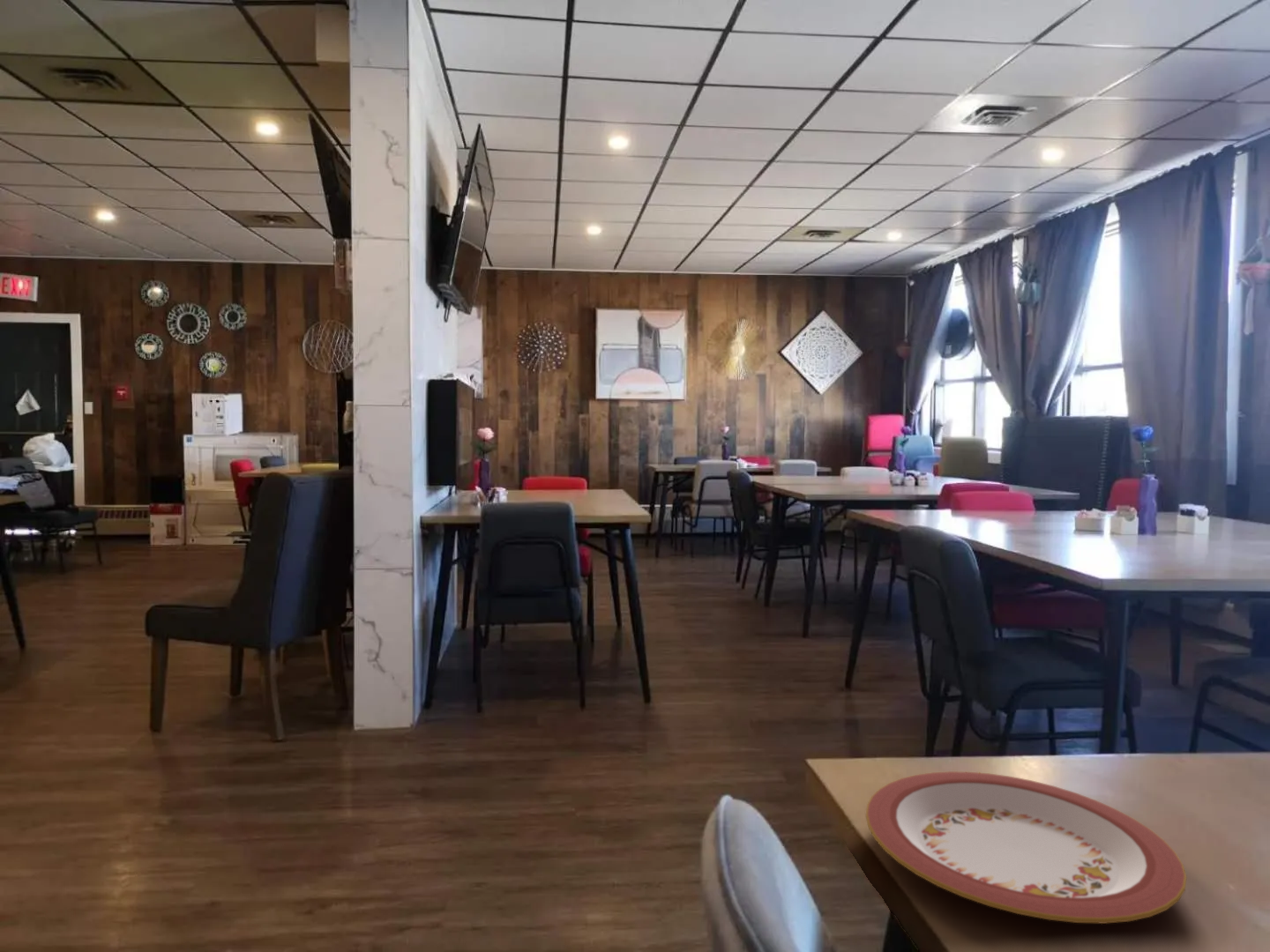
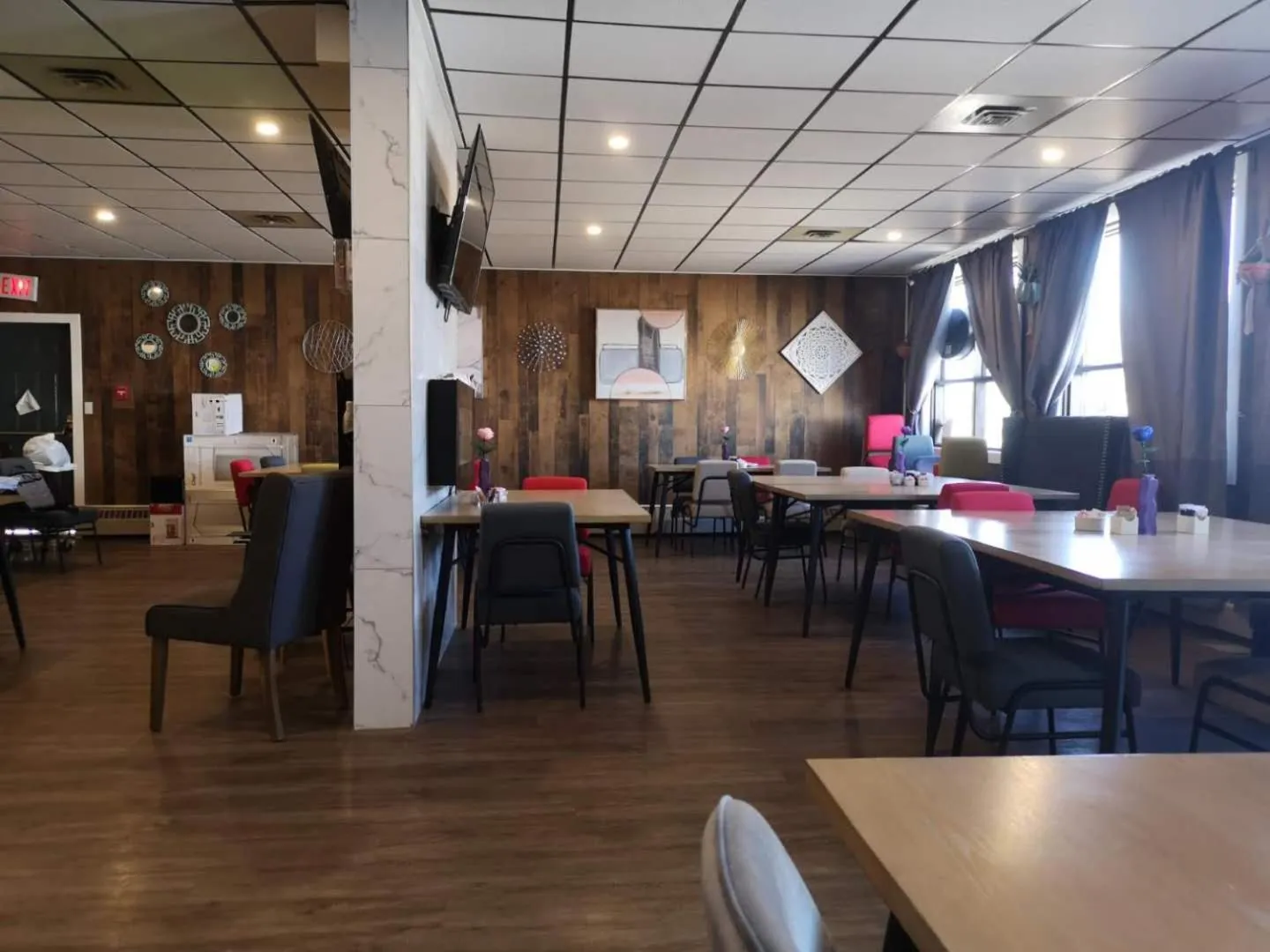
- plate (1013, 844)
